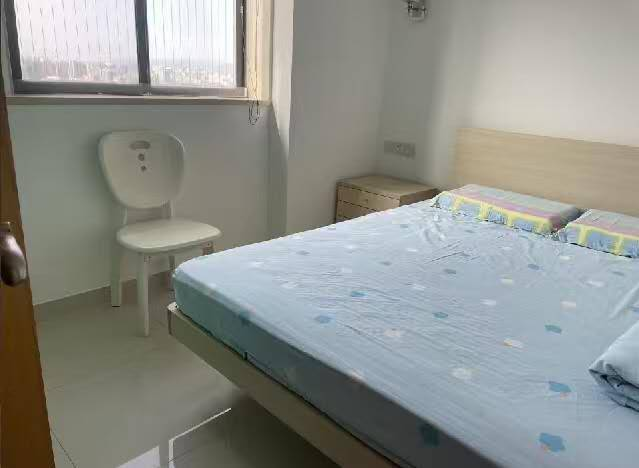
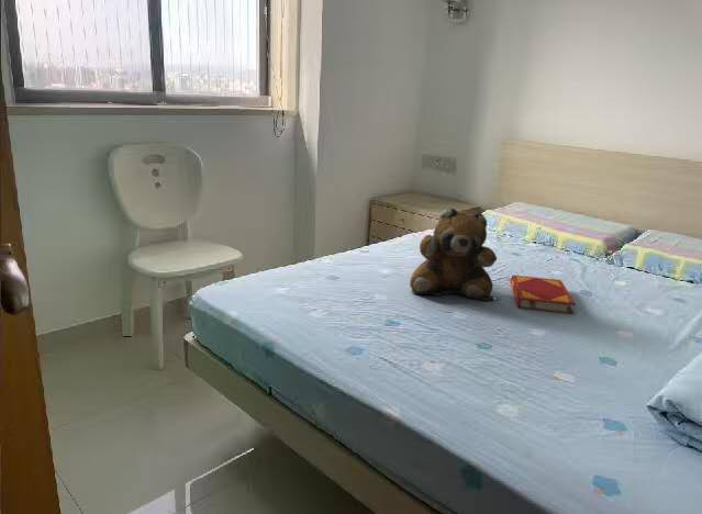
+ teddy bear (449, 246)
+ hardback book (539, 293)
